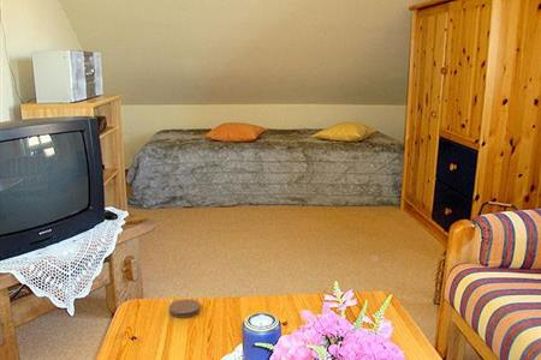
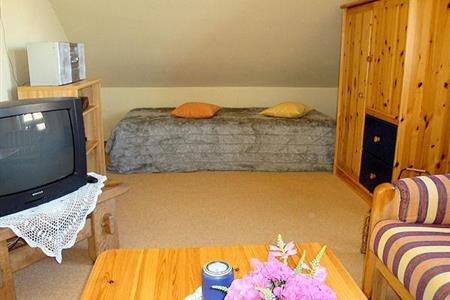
- coaster (184, 307)
